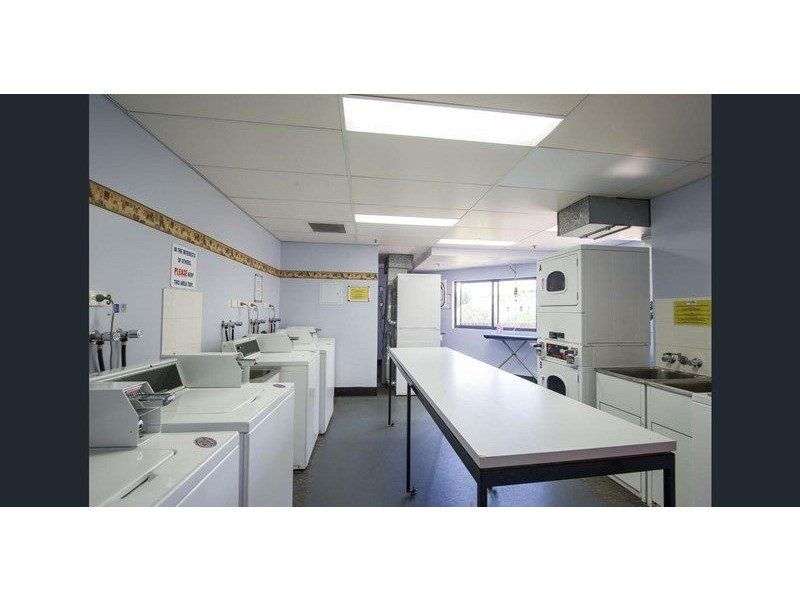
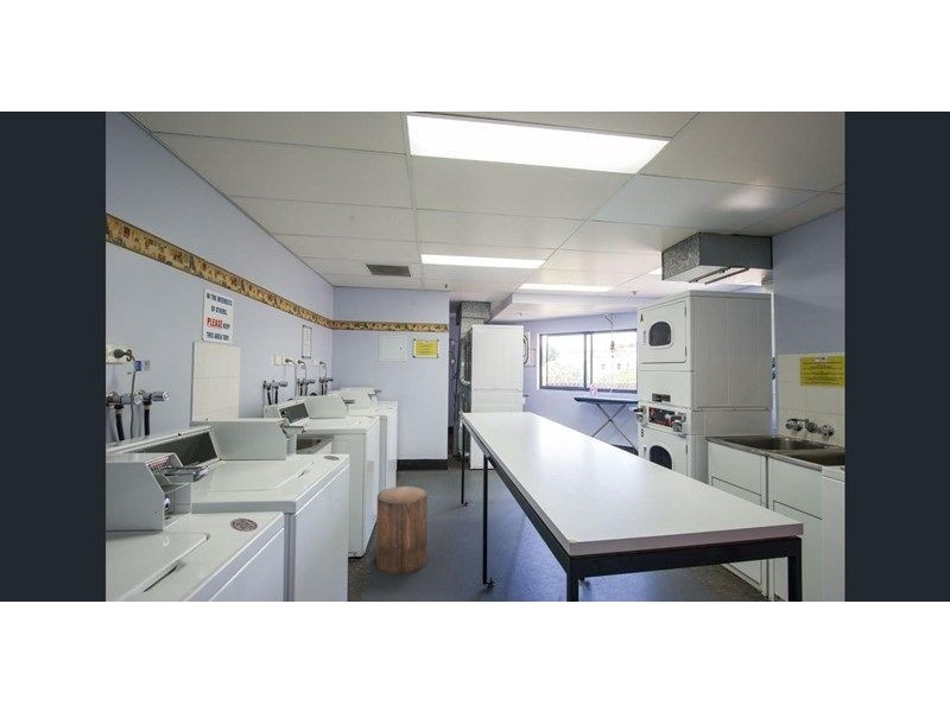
+ stool (401, 527)
